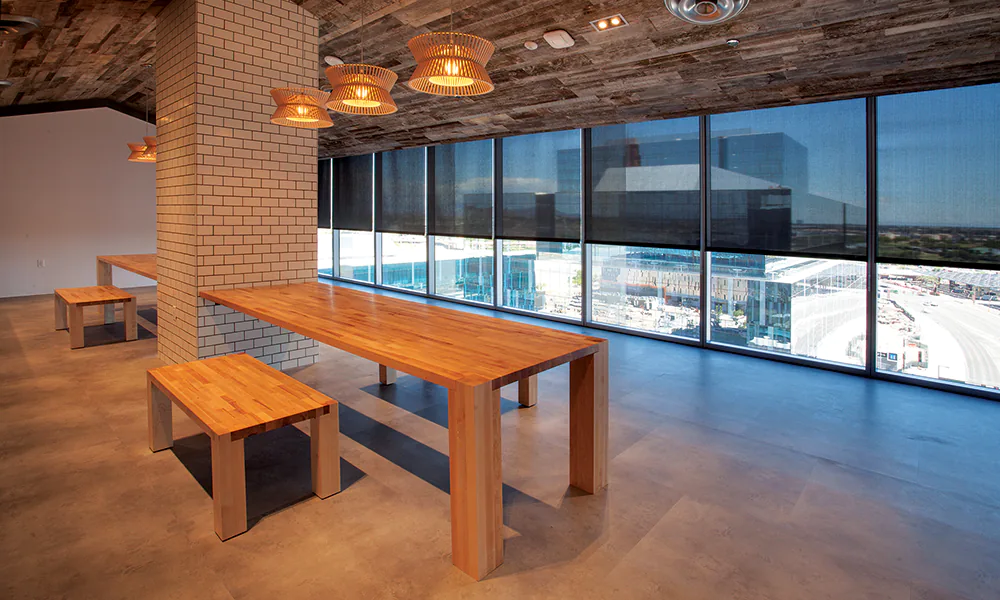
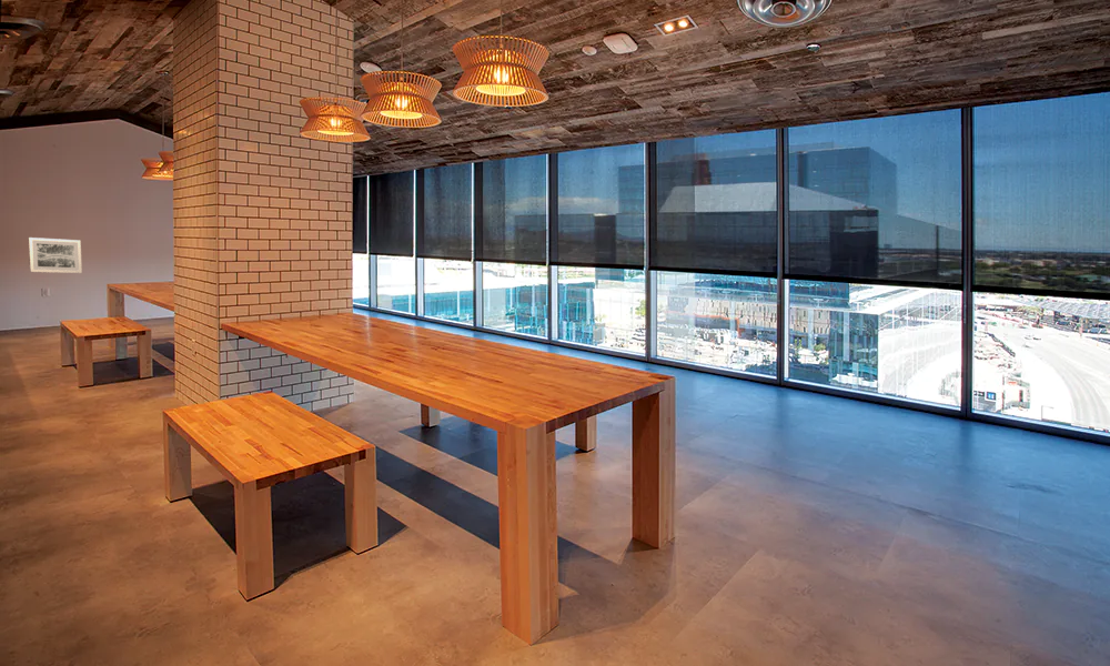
+ wall art (56, 255)
